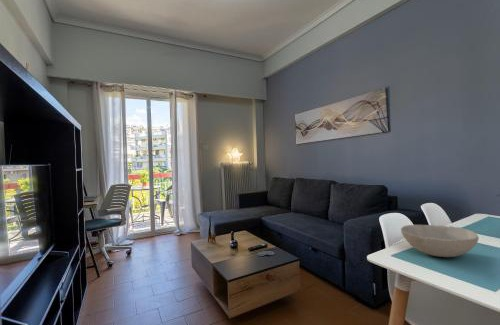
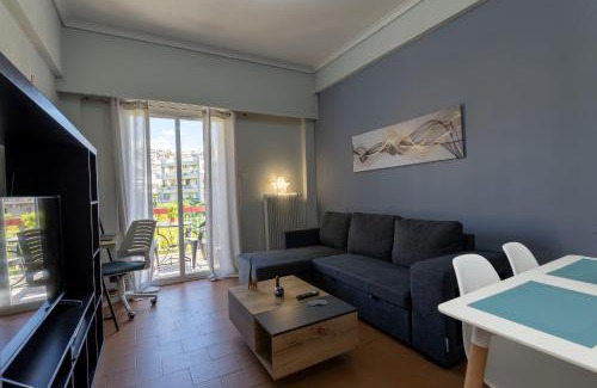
- bowl (436, 242)
